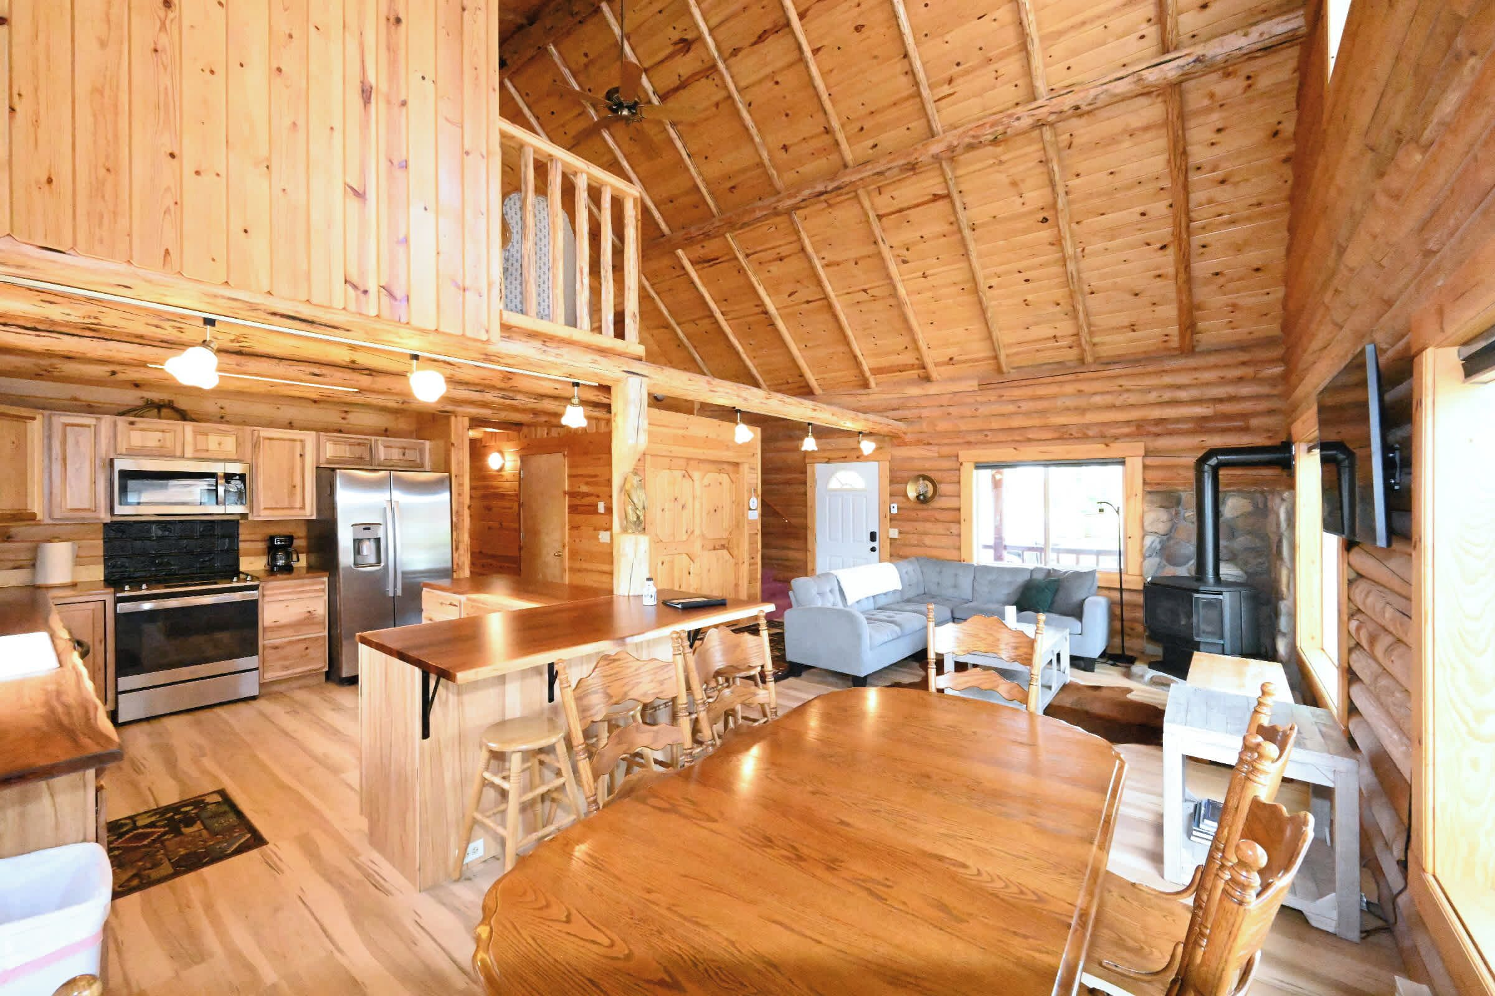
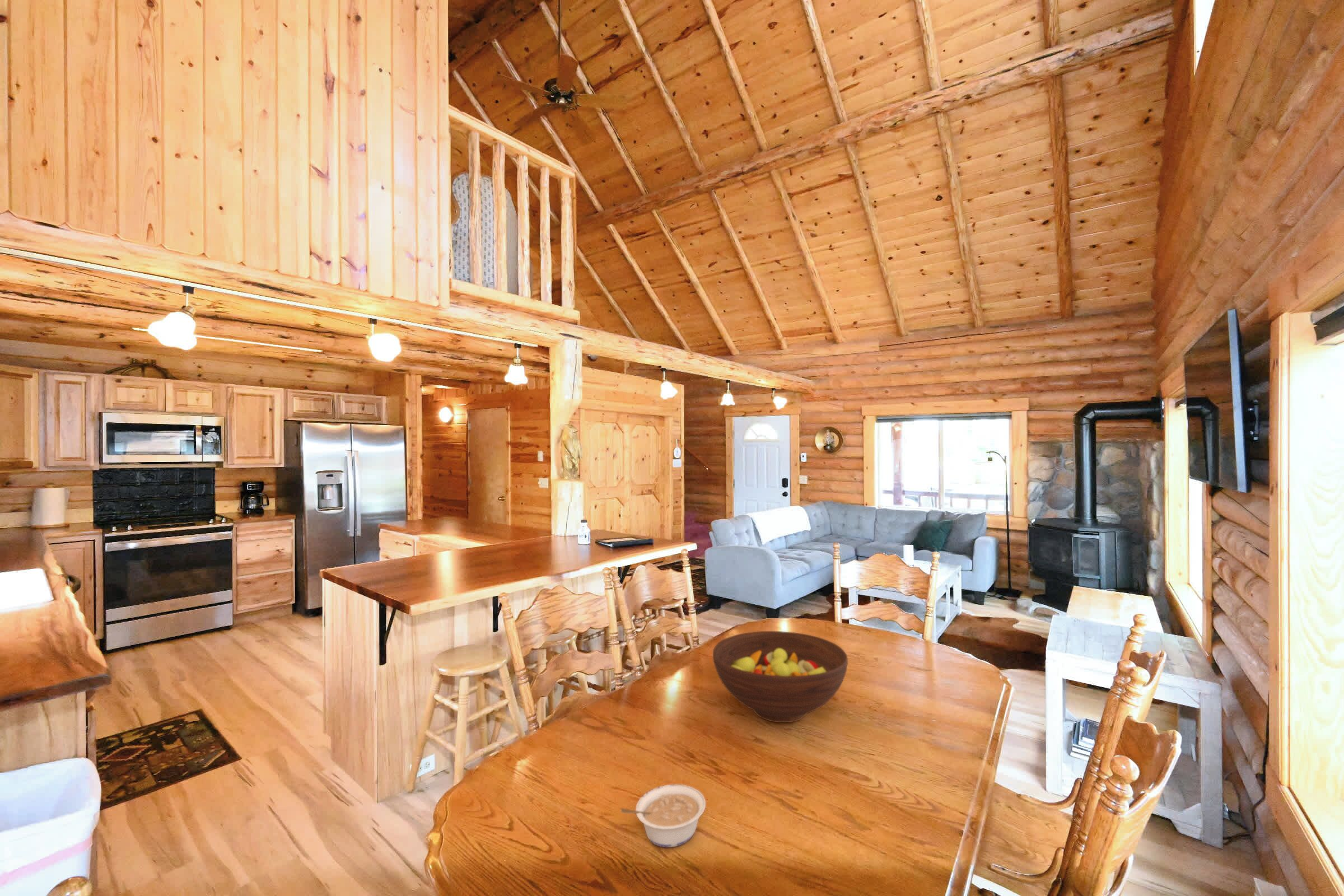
+ legume (669, 816)
+ fruit bowl (779, 682)
